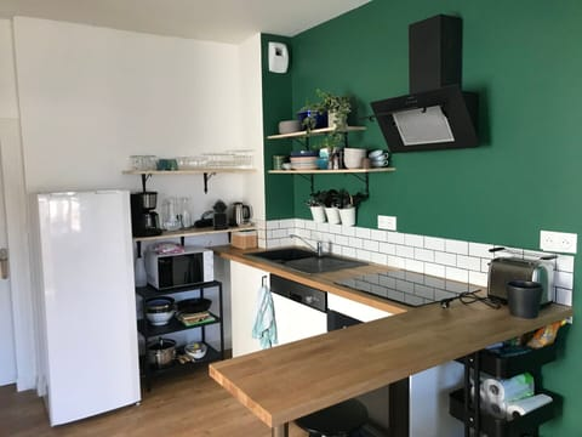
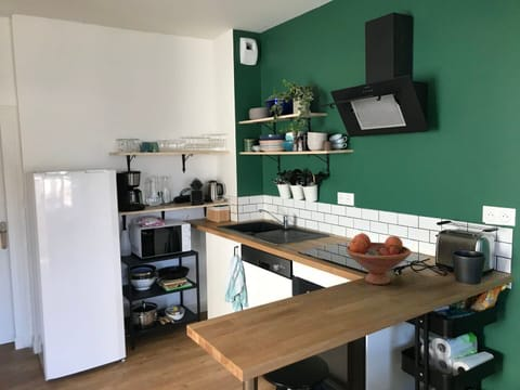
+ fruit bowl (377, 259)
